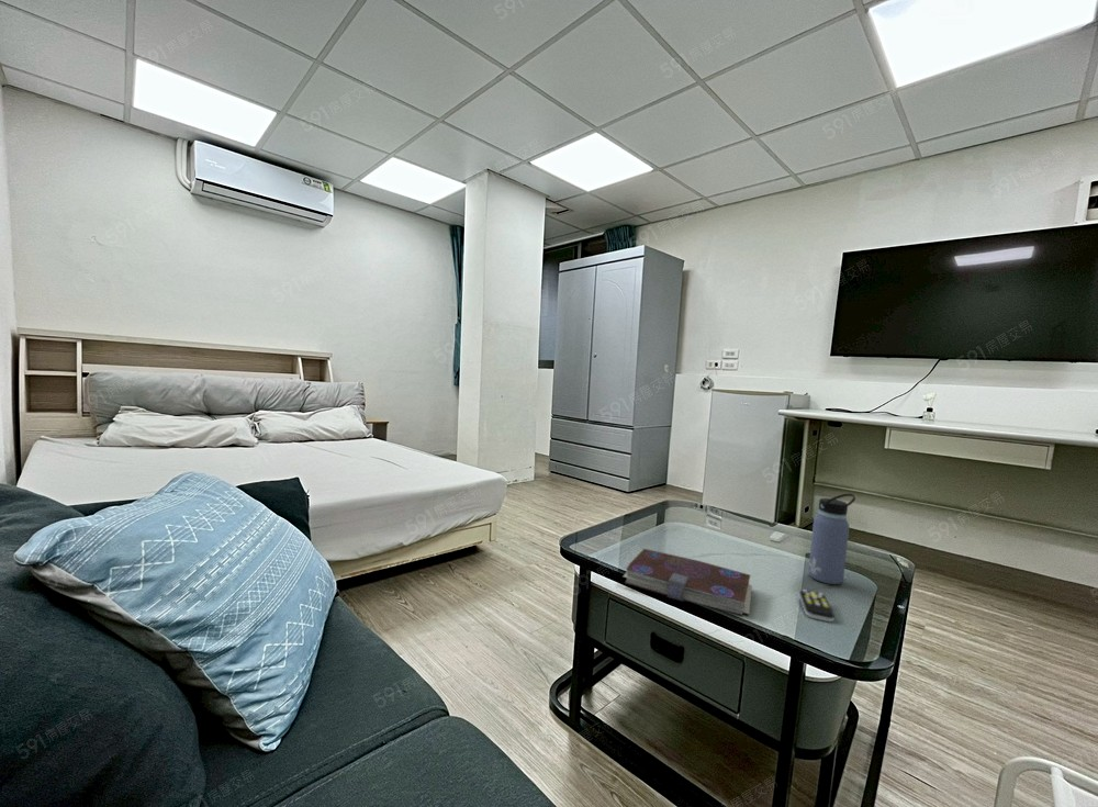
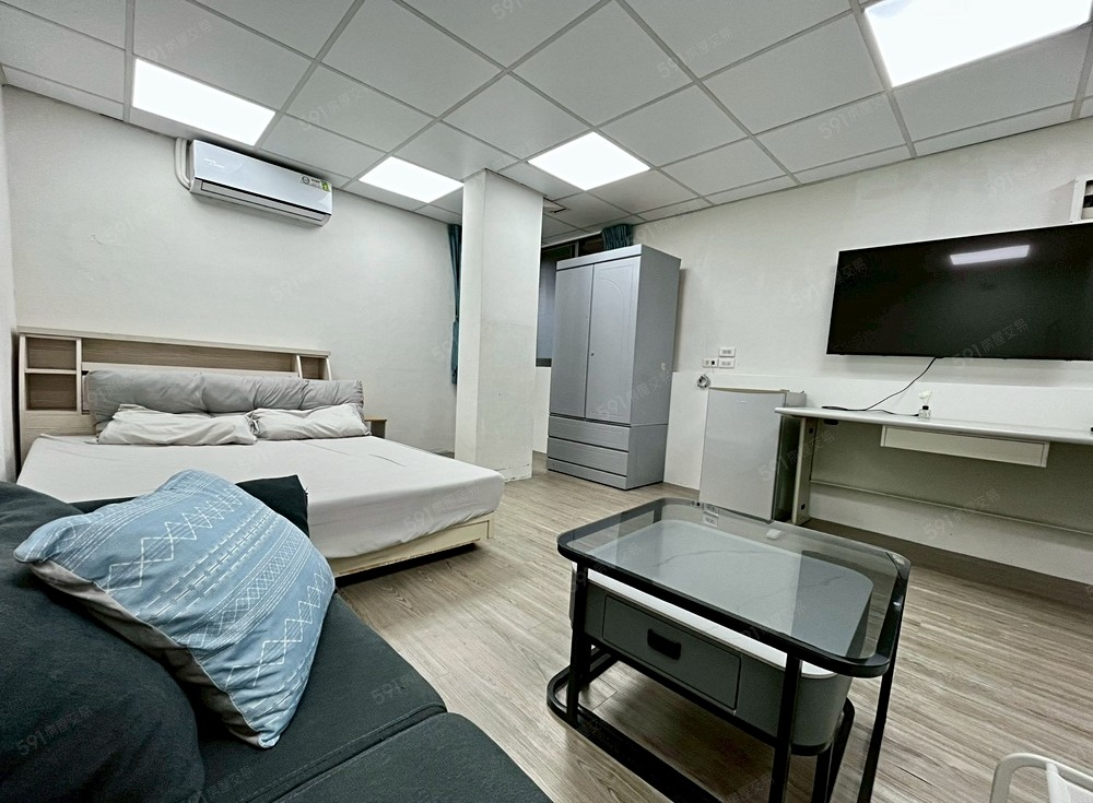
- water bottle (830, 535)
- remote control (816, 604)
- book (688, 578)
